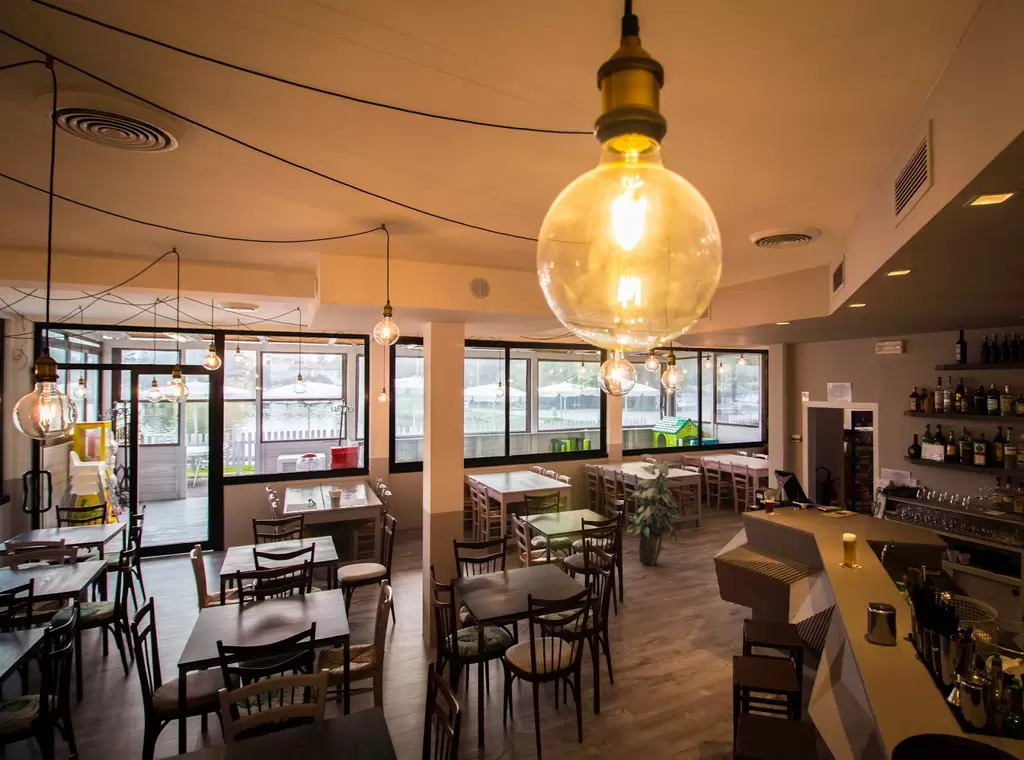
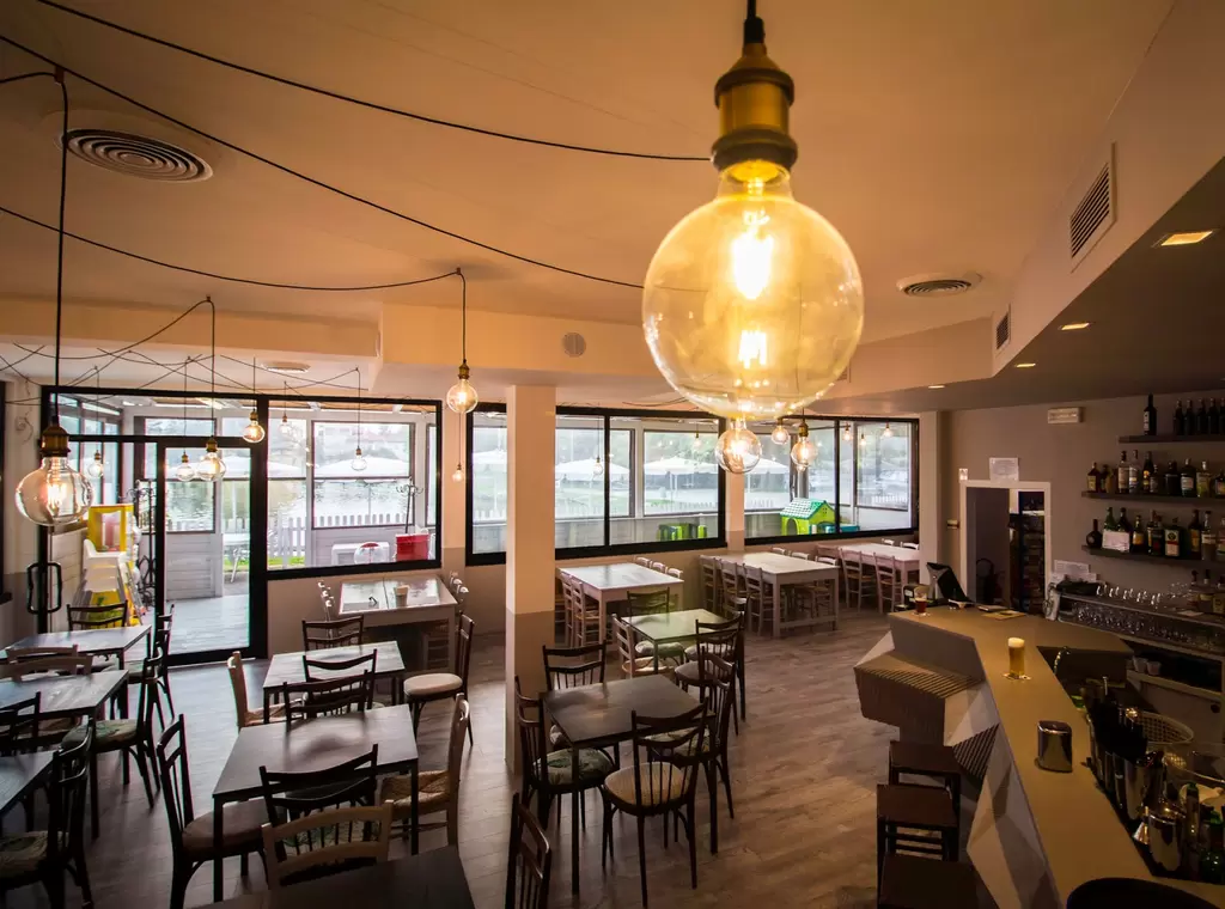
- indoor plant (654, 508)
